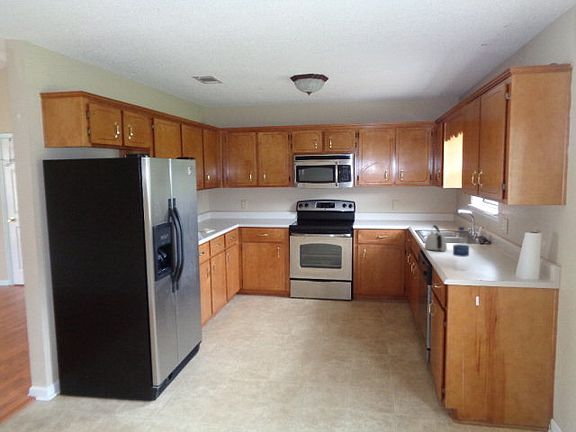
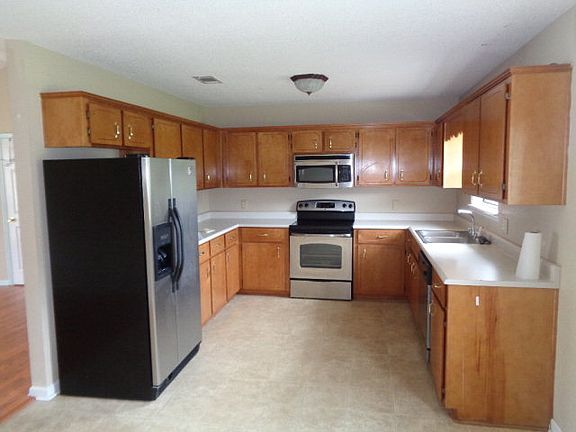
- water bottle (461, 248)
- kettle (435, 237)
